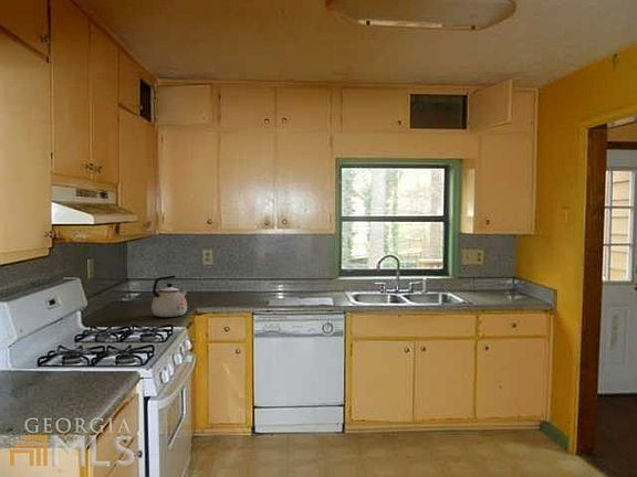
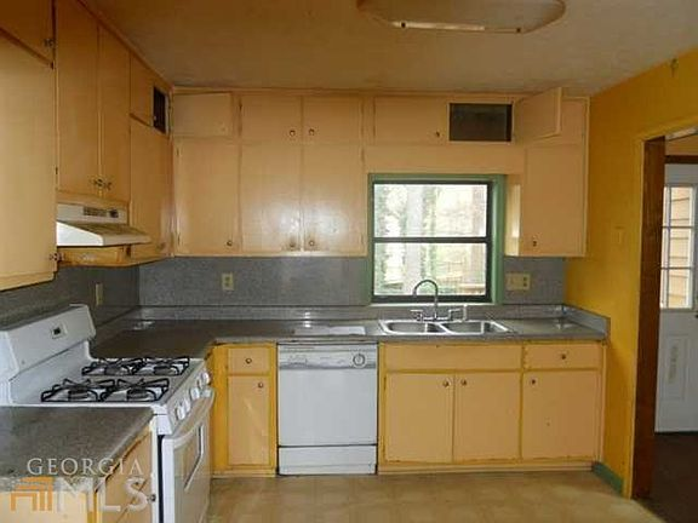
- kettle (169, 295)
